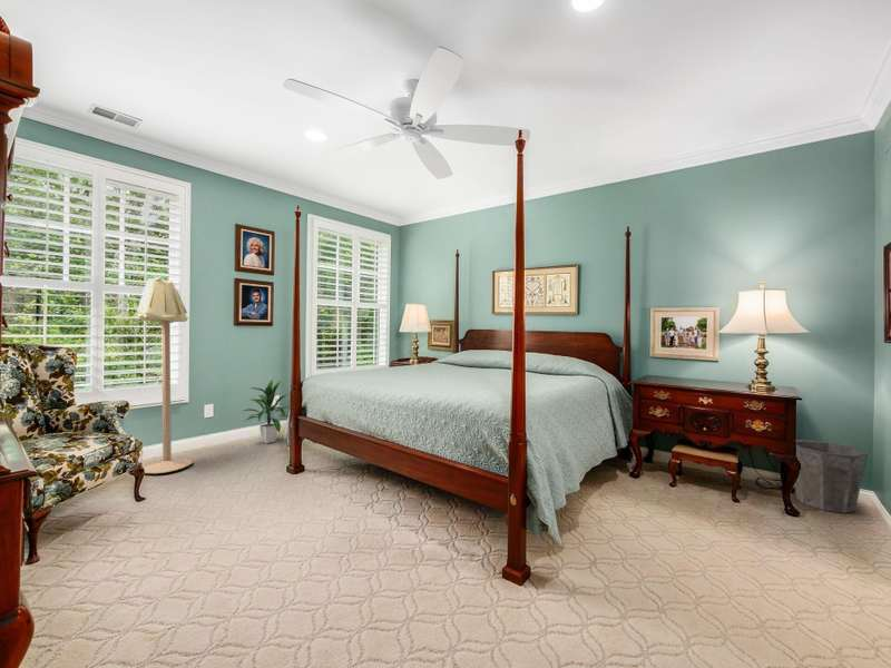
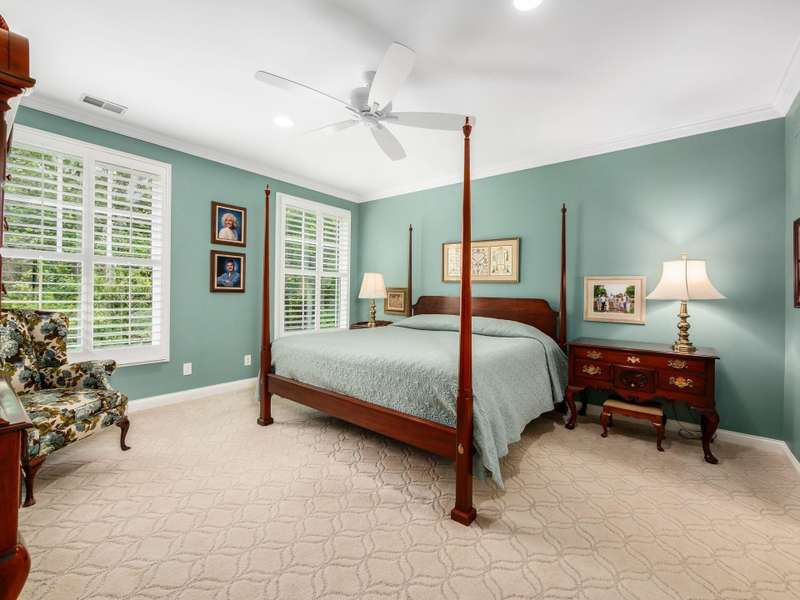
- floor lamp (163, 371)
- indoor plant (268, 411)
- waste bin (825, 475)
